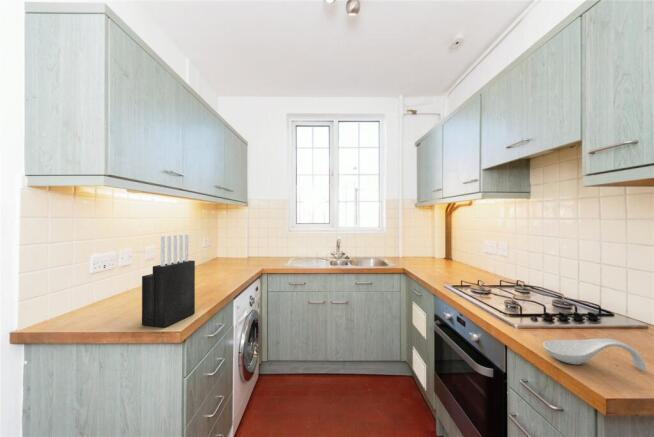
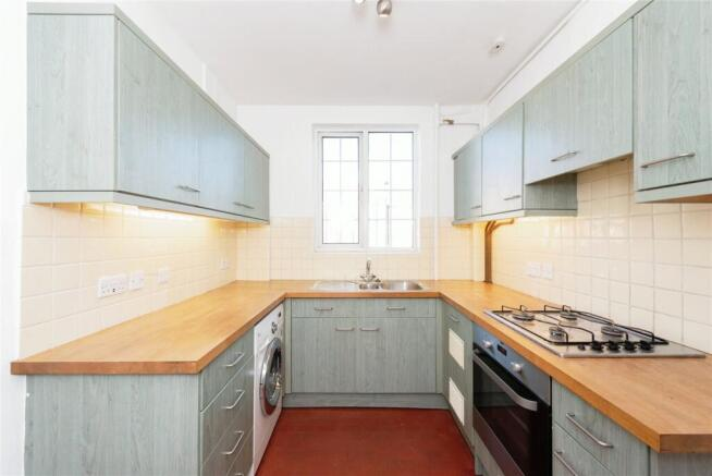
- spoon rest (590, 350)
- knife block (167, 276)
